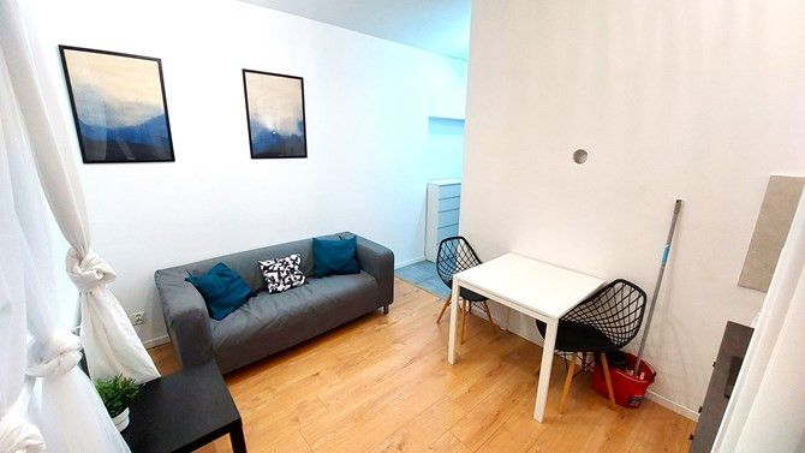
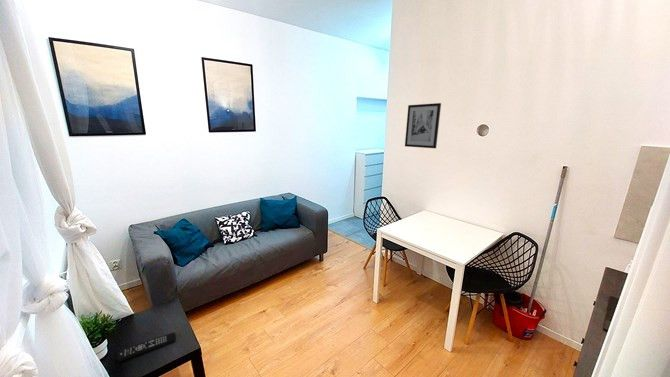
+ remote control (148, 346)
+ wall art (421, 126)
